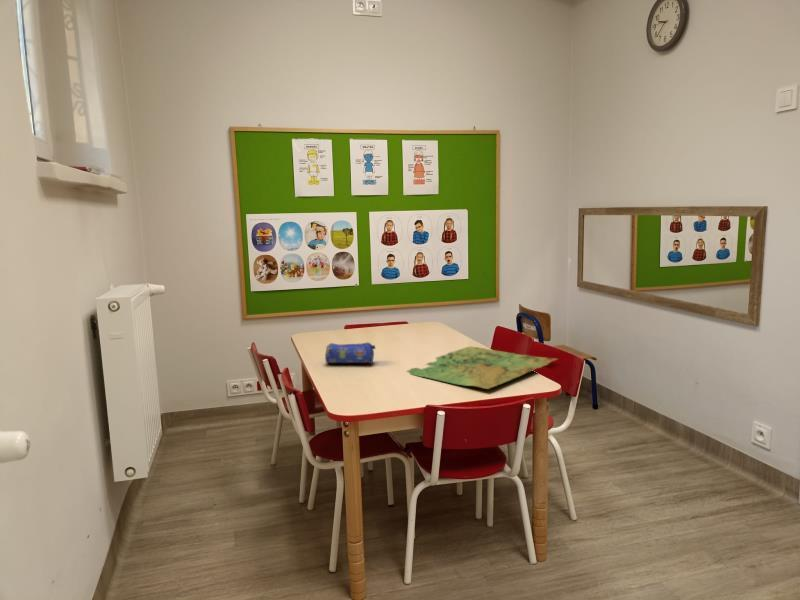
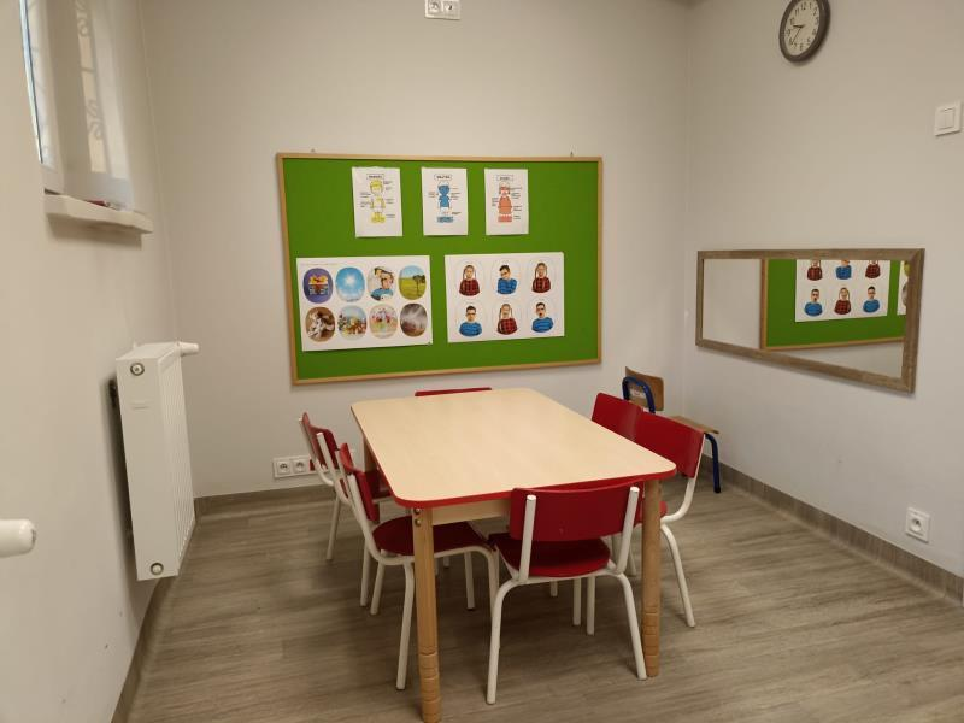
- pencil case (350, 352)
- board game (477, 364)
